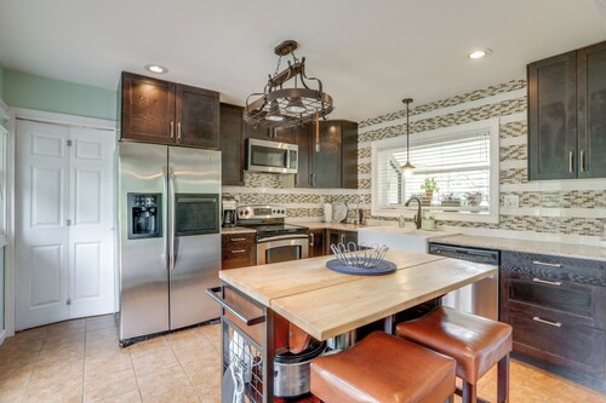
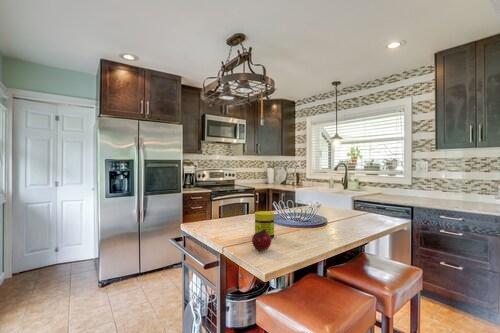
+ jar (264, 224)
+ fruit (261, 239)
